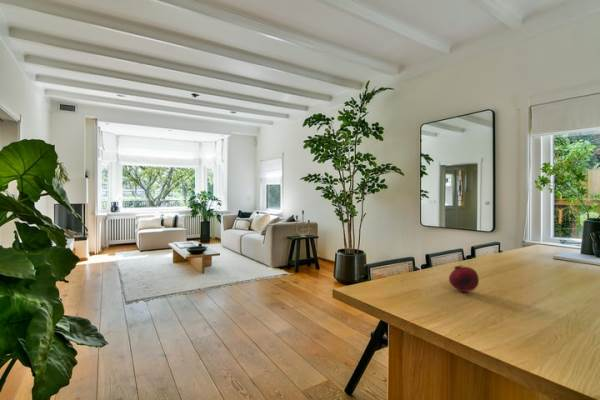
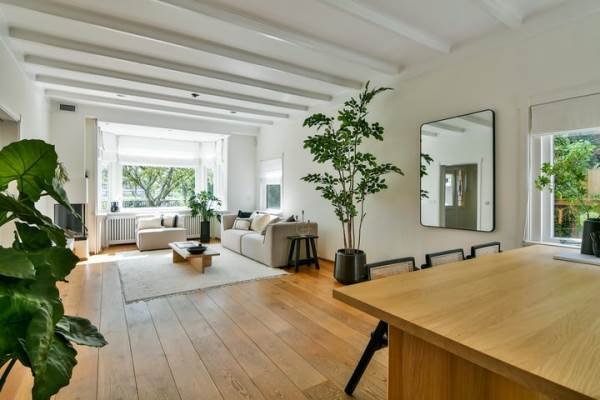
- fruit (463, 277)
